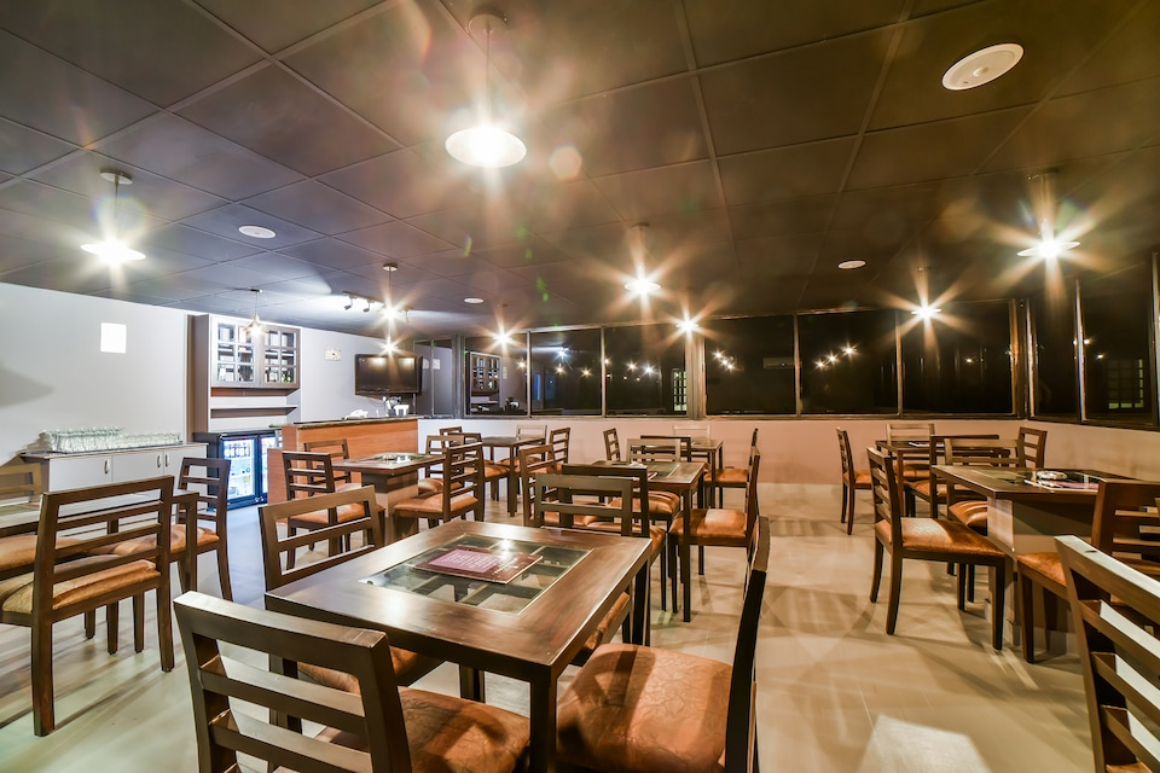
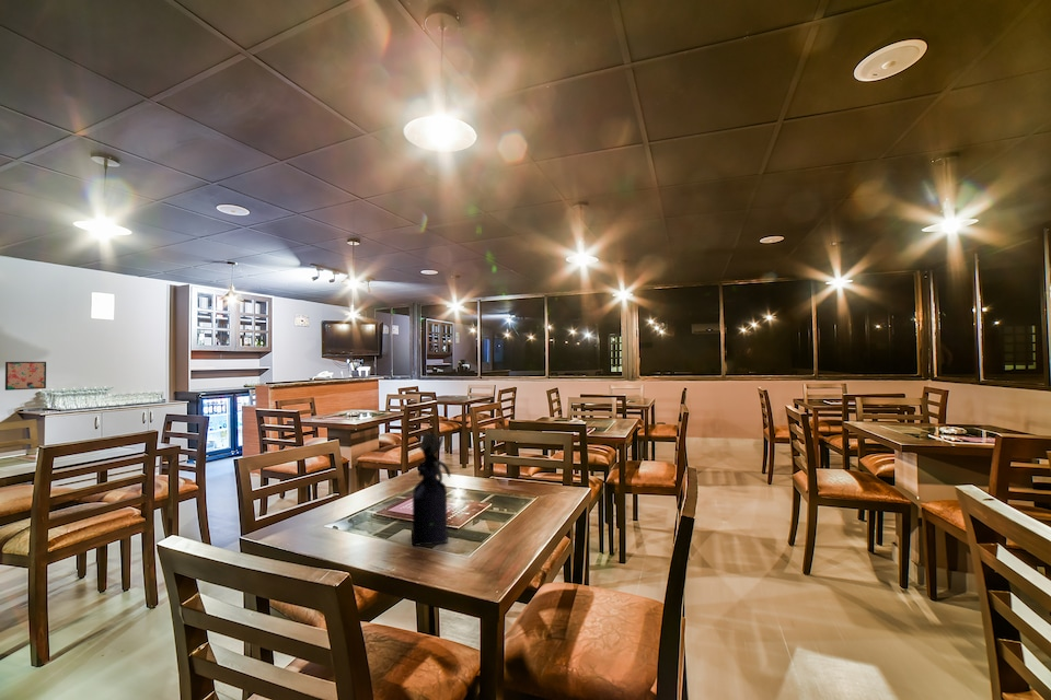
+ wall art (25, 375)
+ vase (429, 481)
